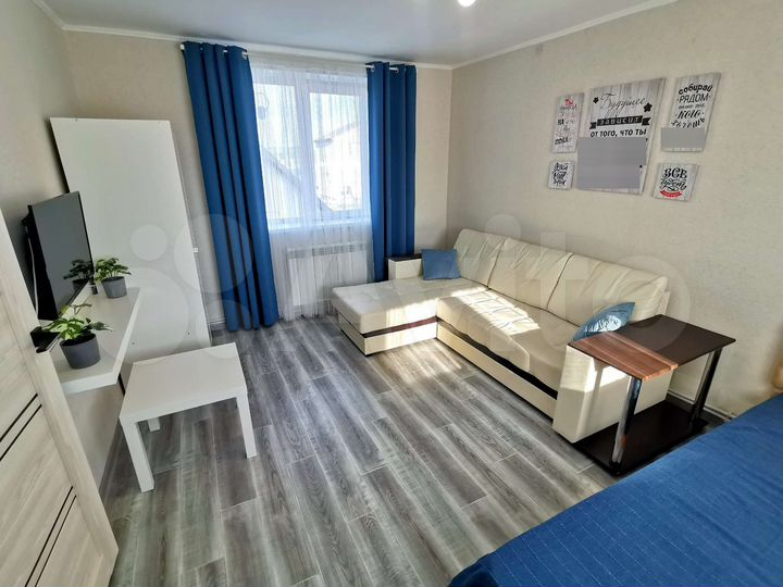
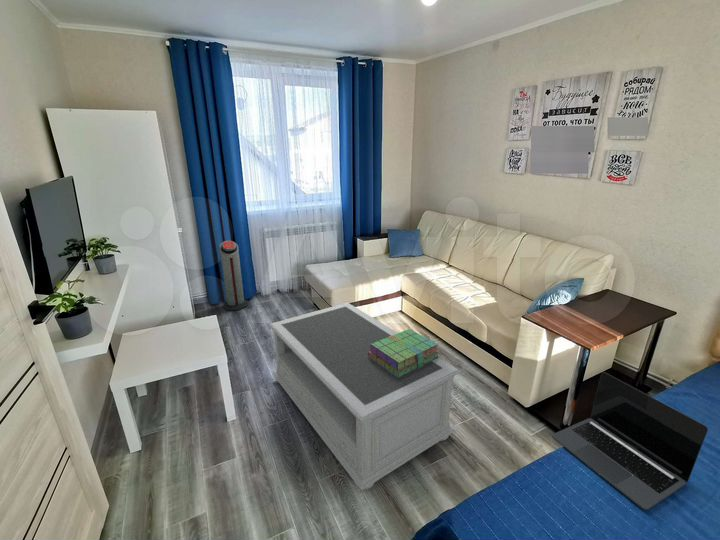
+ coffee table (353, 375)
+ laptop (621, 432)
+ stack of books (403, 350)
+ air purifier (232, 274)
